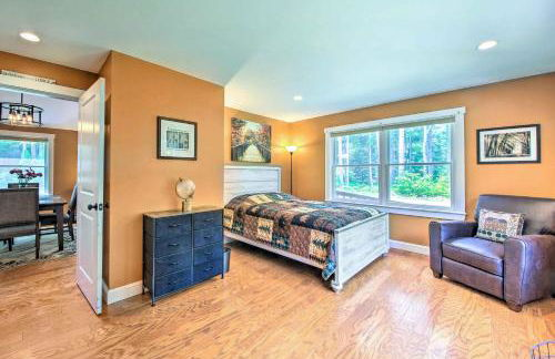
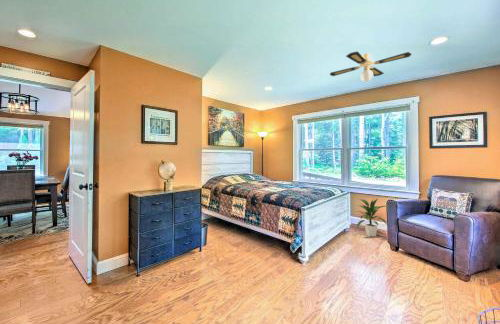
+ indoor plant (369, 216)
+ ceiling fan (366, 68)
